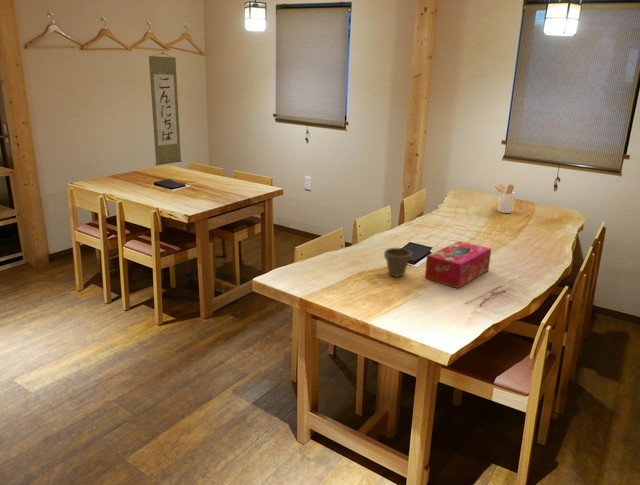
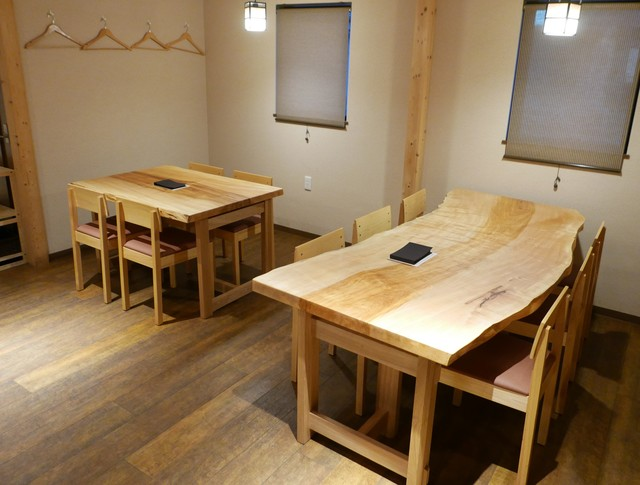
- tissue box (458, 263)
- flower pot (397, 263)
- wall scroll (165, 109)
- utensil holder (502, 197)
